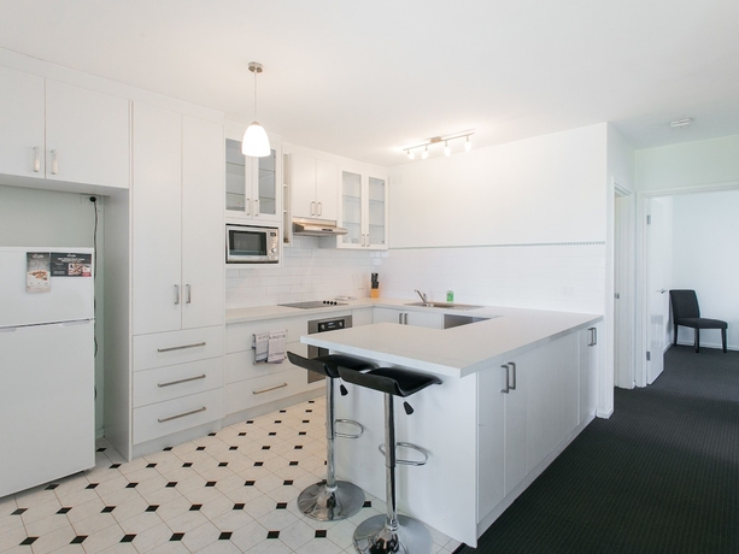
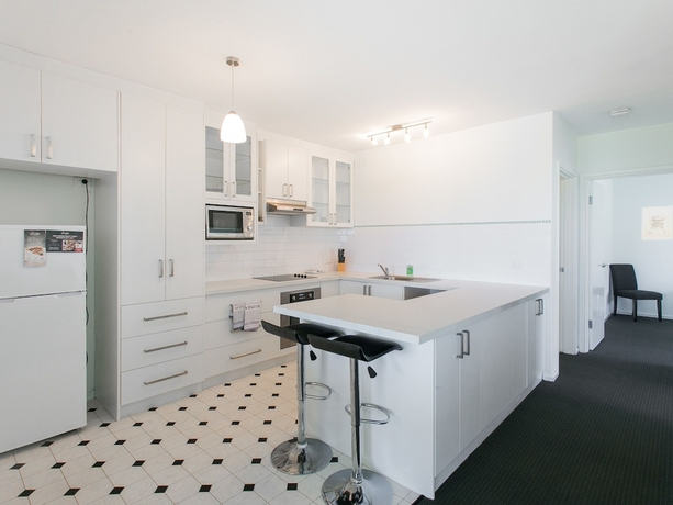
+ wall art (657, 223)
